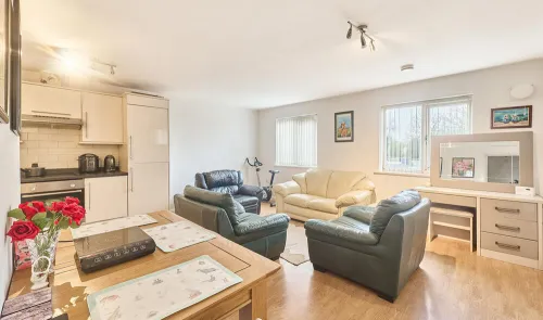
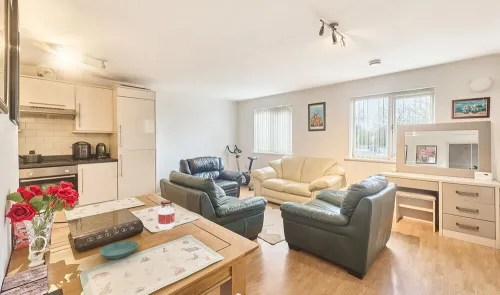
+ saucer (119, 250)
+ jar (166, 215)
